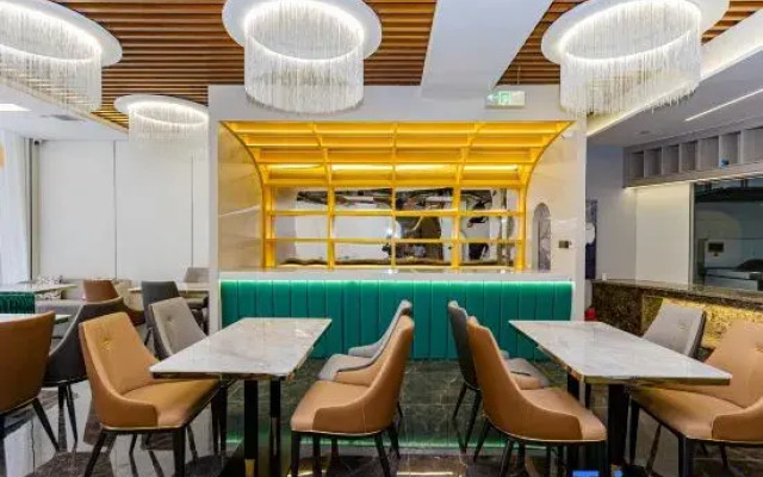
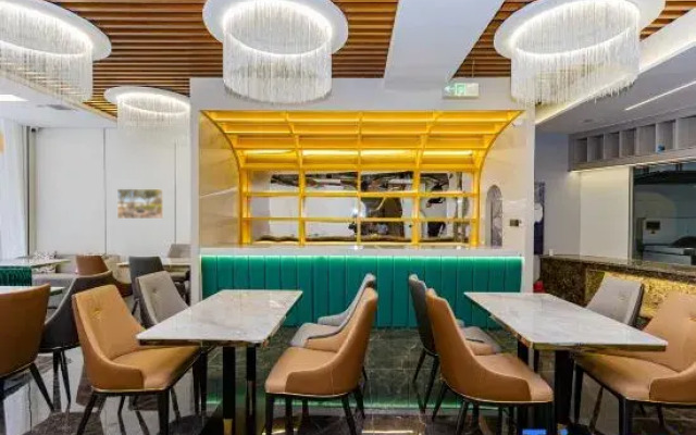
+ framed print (140, 203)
